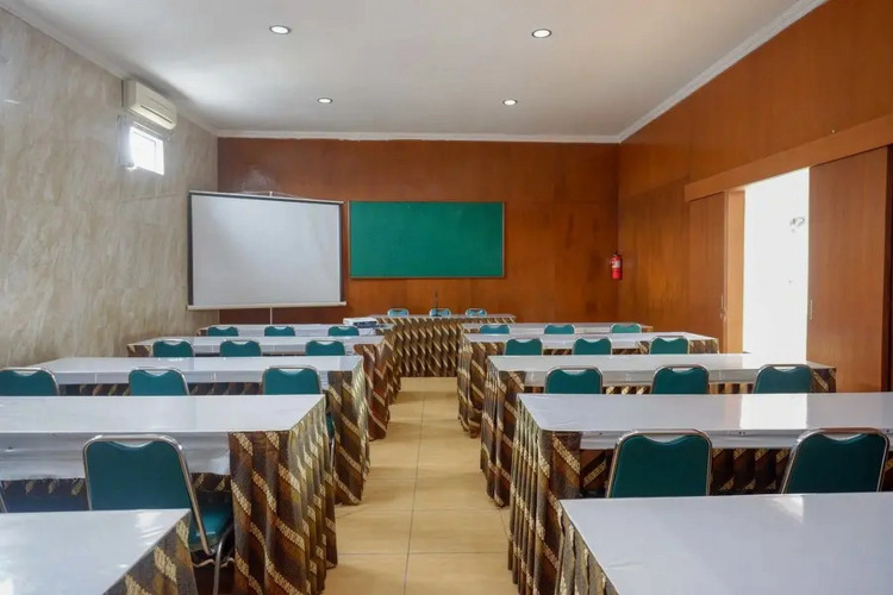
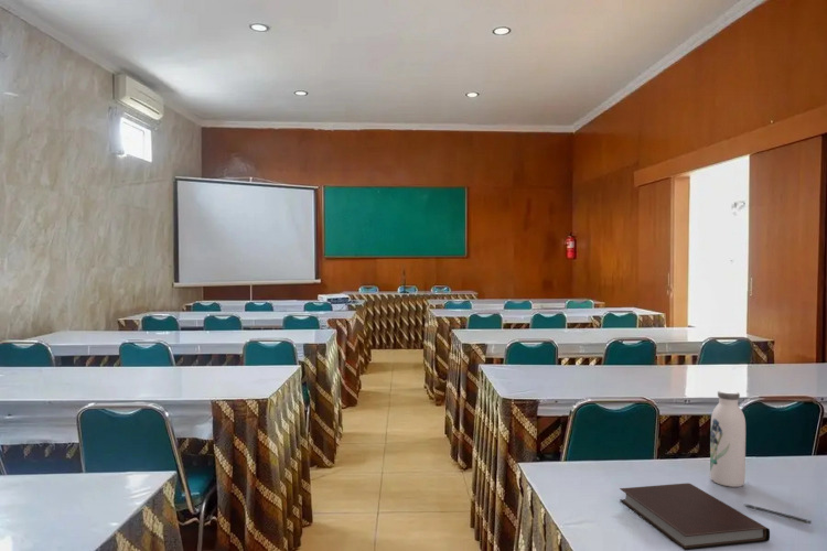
+ water bottle (728, 436)
+ notebook (688, 512)
+ pen (775, 512)
